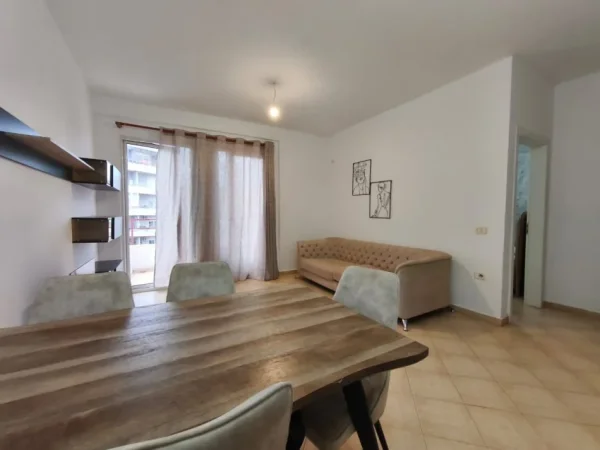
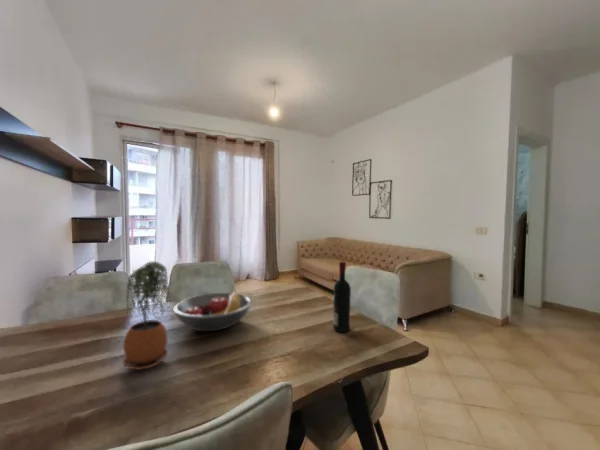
+ potted plant (149, 312)
+ fruit bowl (214, 310)
+ alcohol (342, 295)
